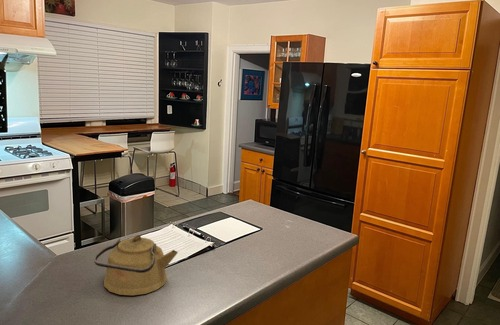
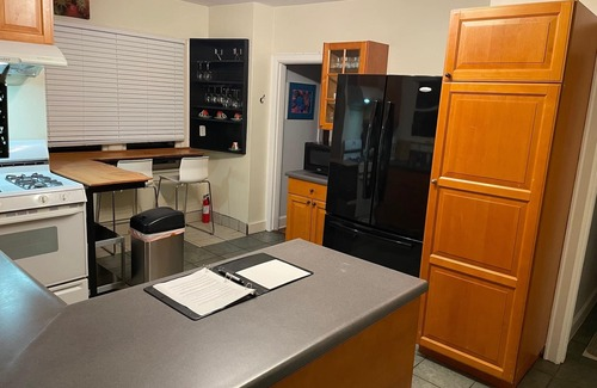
- kettle (141, 259)
